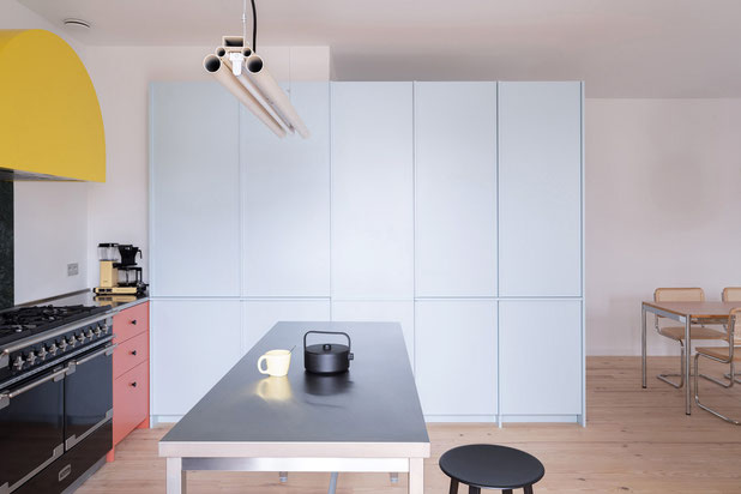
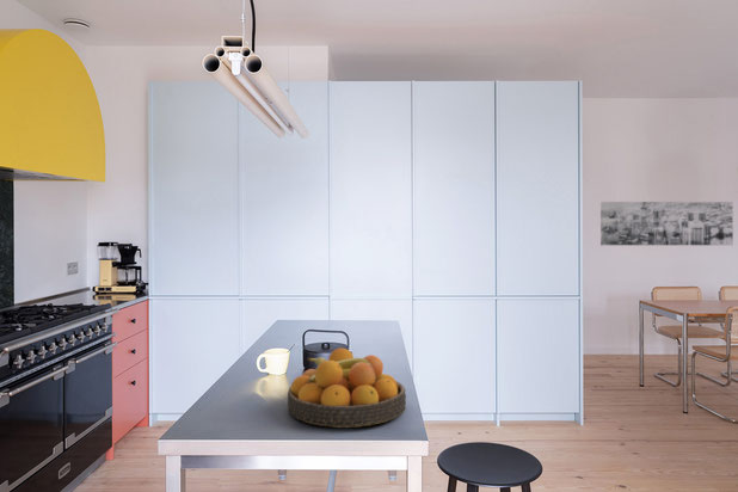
+ fruit bowl (346, 380)
+ wall art (666, 223)
